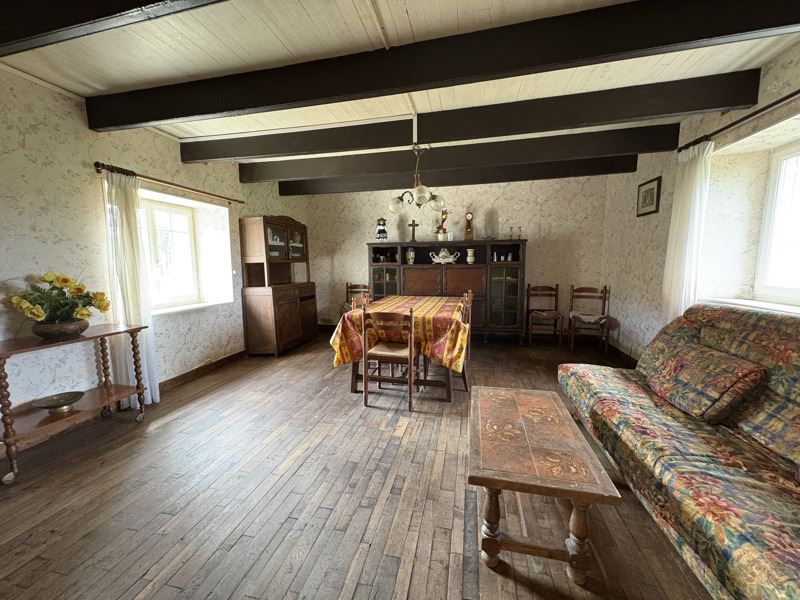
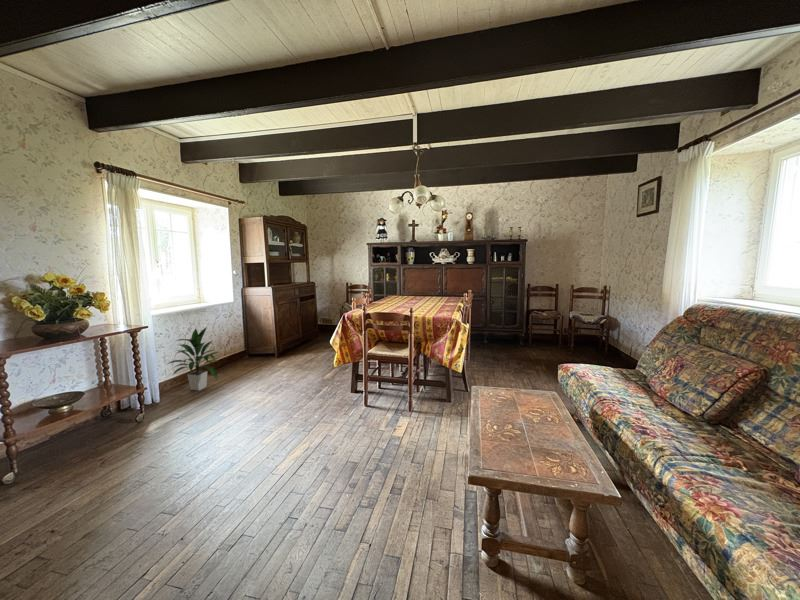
+ indoor plant (197, 359)
